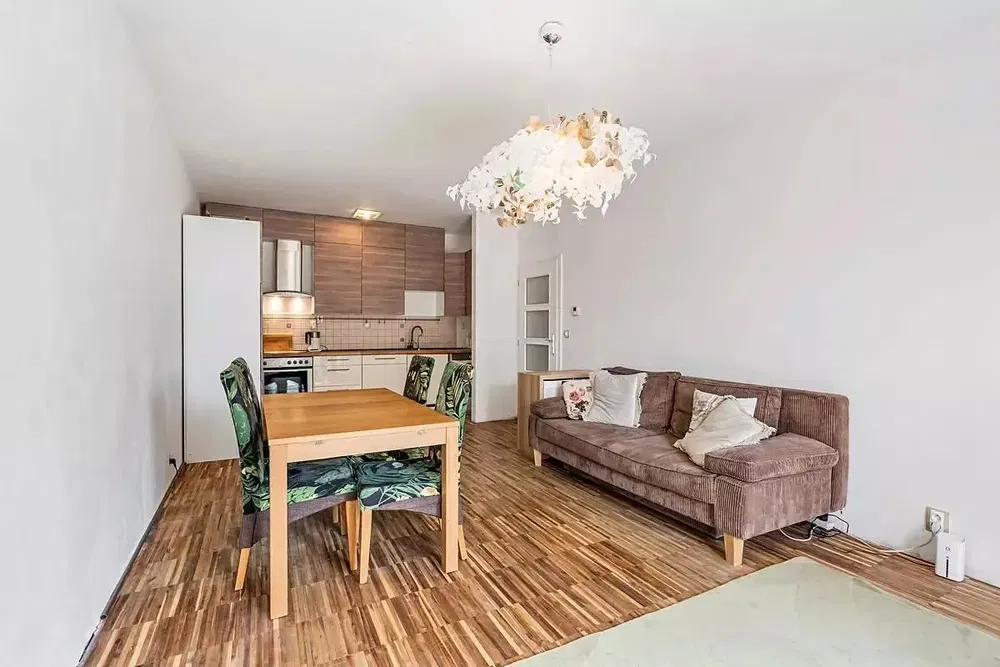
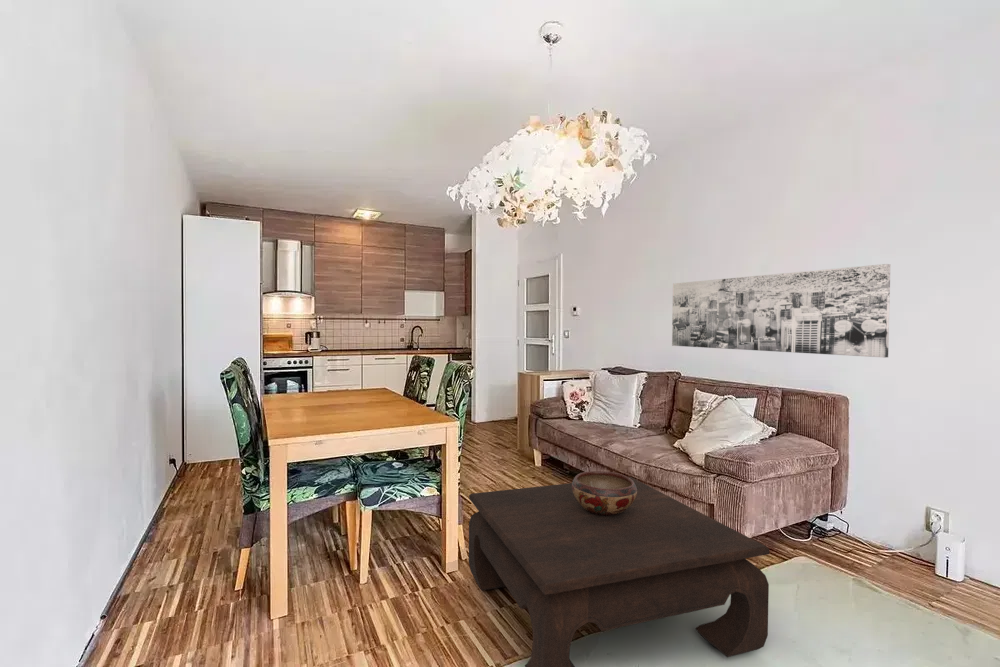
+ decorative bowl (603, 493)
+ wall art (759, 313)
+ coffee table (599, 563)
